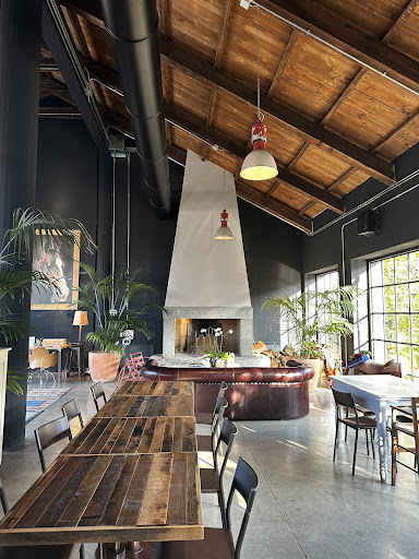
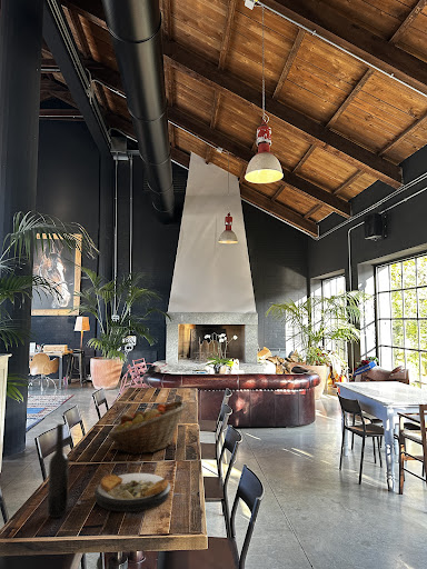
+ fruit basket (148, 423)
+ plate (132, 487)
+ bottle (58, 469)
